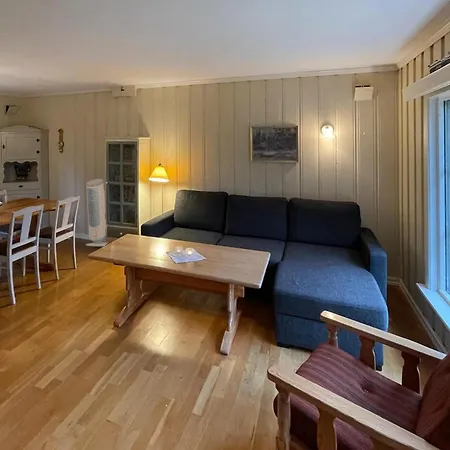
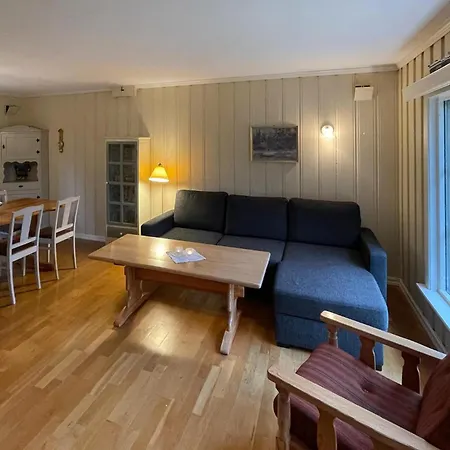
- air purifier (96, 212)
